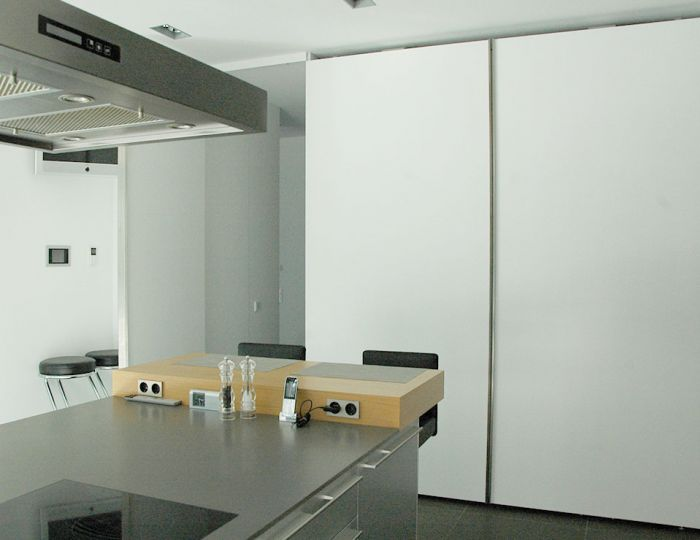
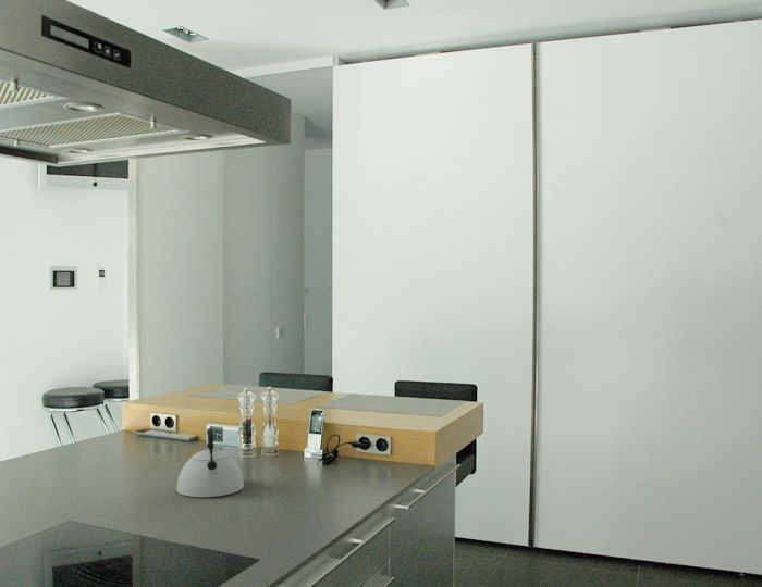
+ kettle (210, 459)
